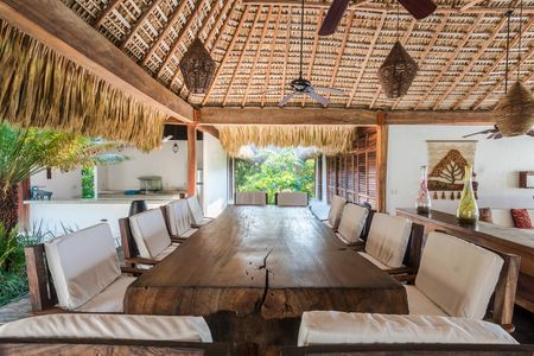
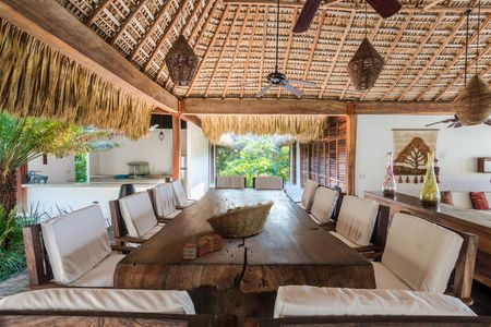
+ book (201, 244)
+ fruit basket (241, 217)
